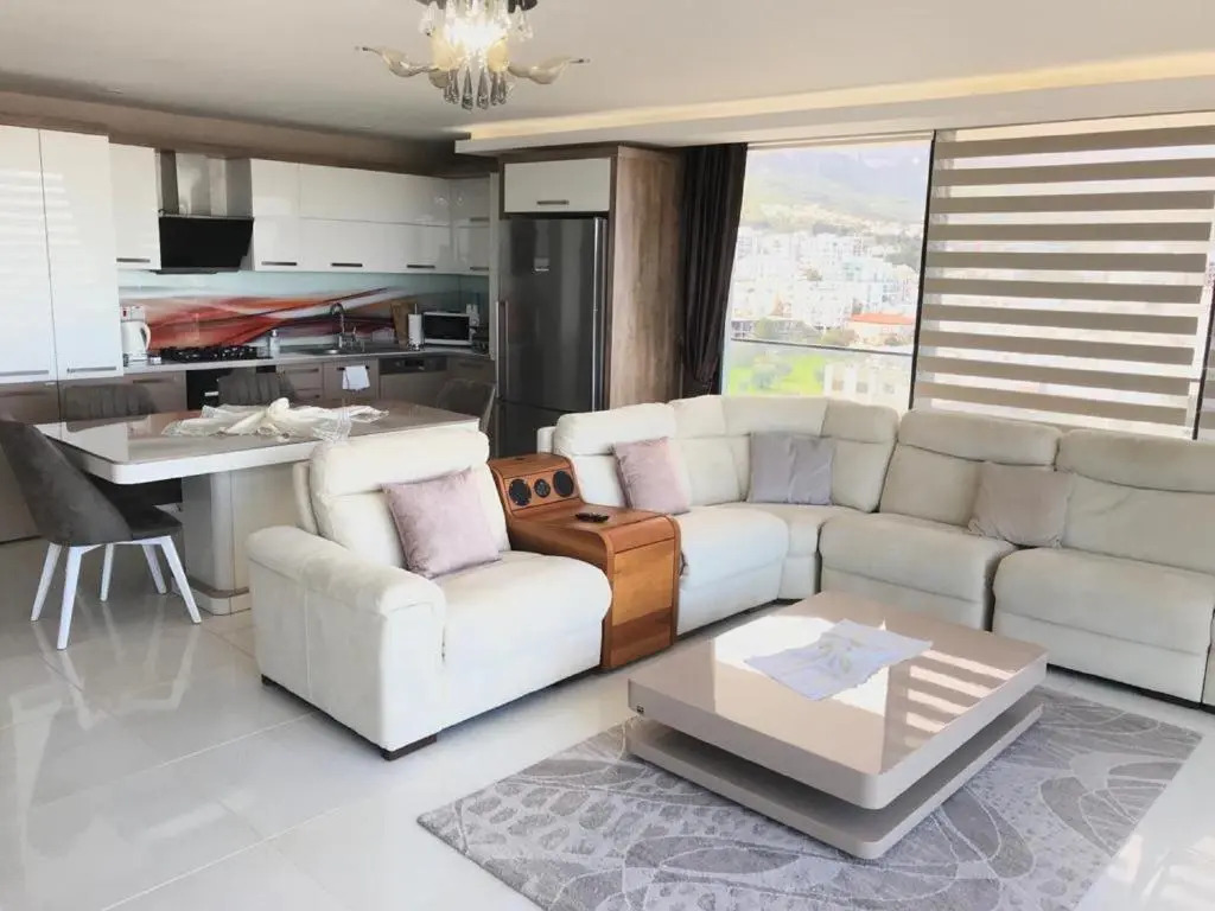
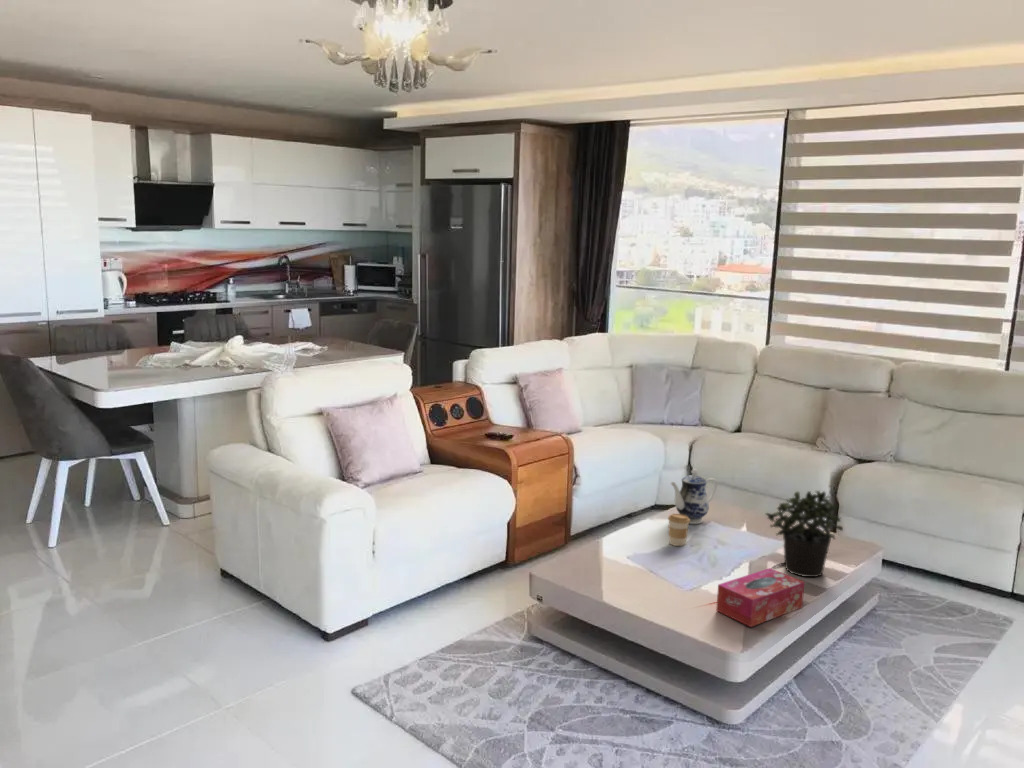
+ coffee cup (678, 529)
+ teapot (693, 494)
+ tissue box (760, 596)
+ potted plant (810, 530)
